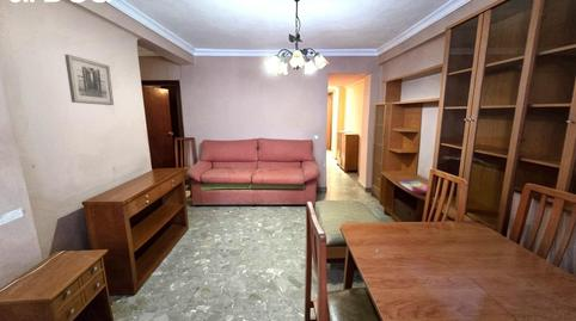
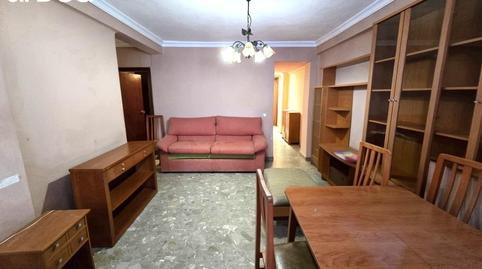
- wall art (92, 82)
